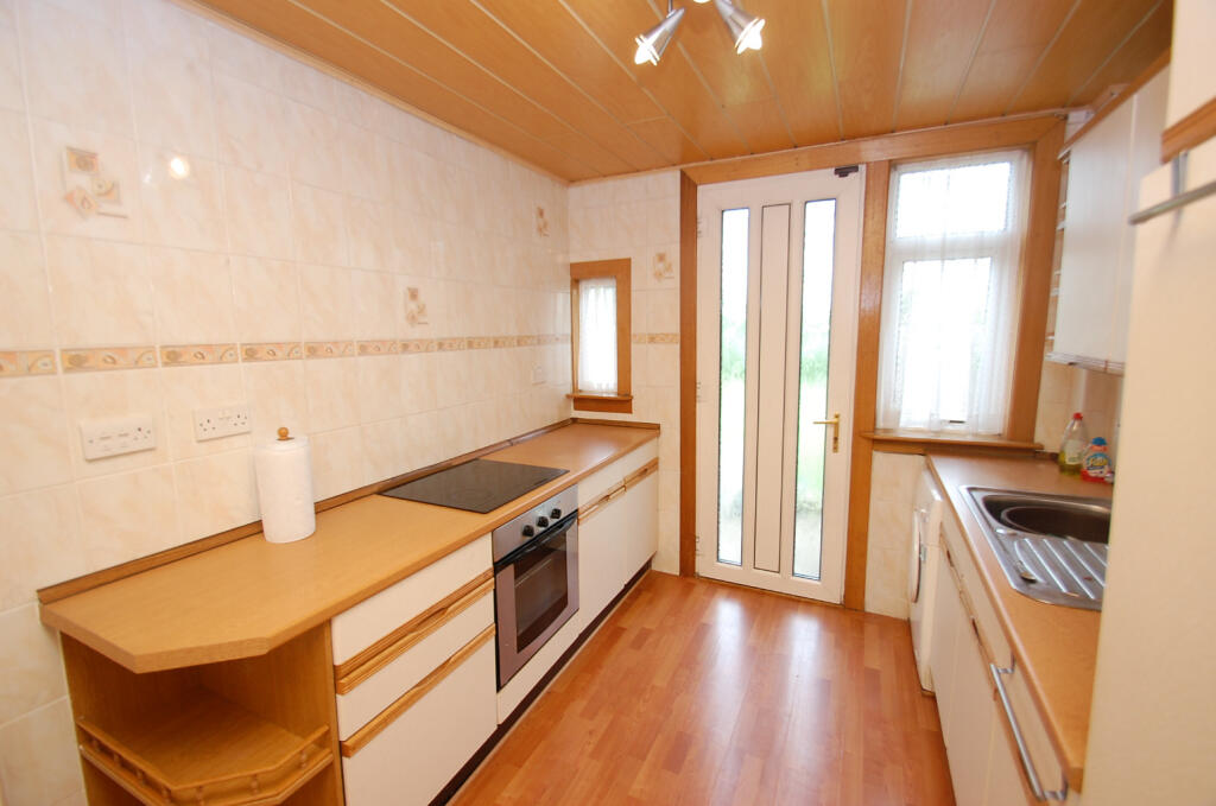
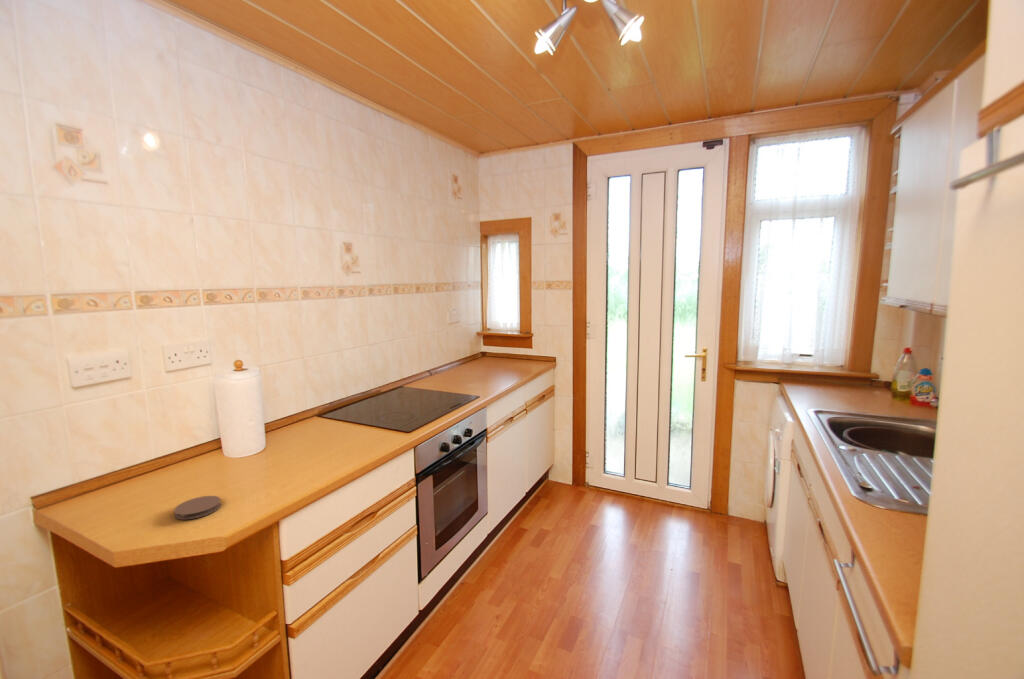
+ coaster (198, 507)
